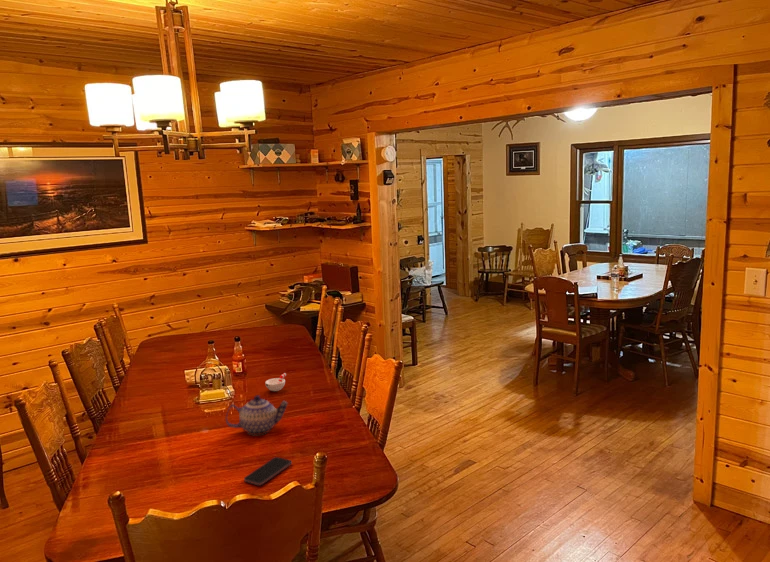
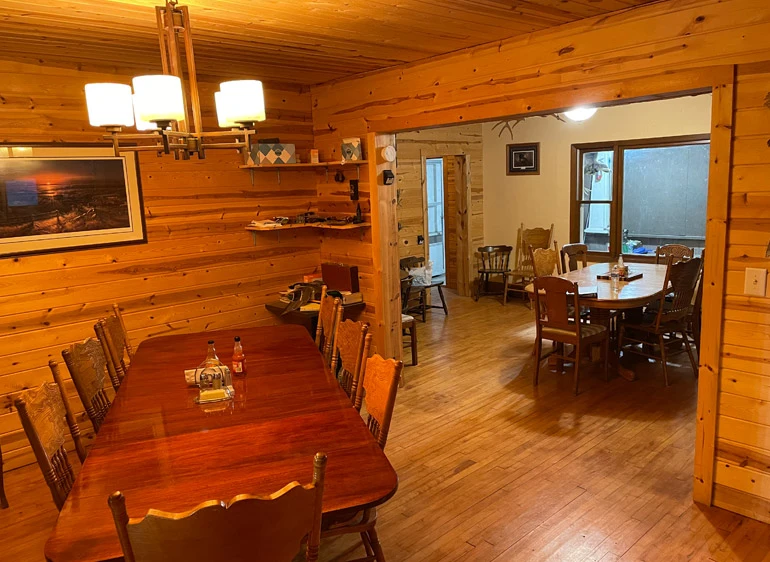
- cup (276, 383)
- smartphone (268, 470)
- teapot (257, 413)
